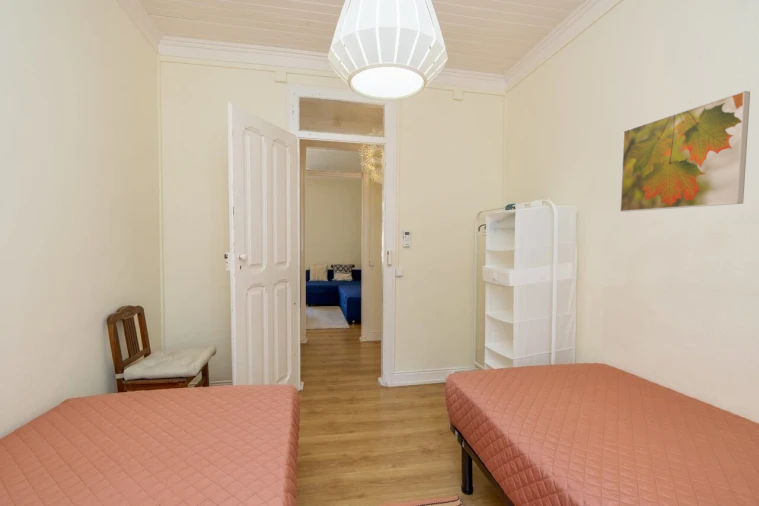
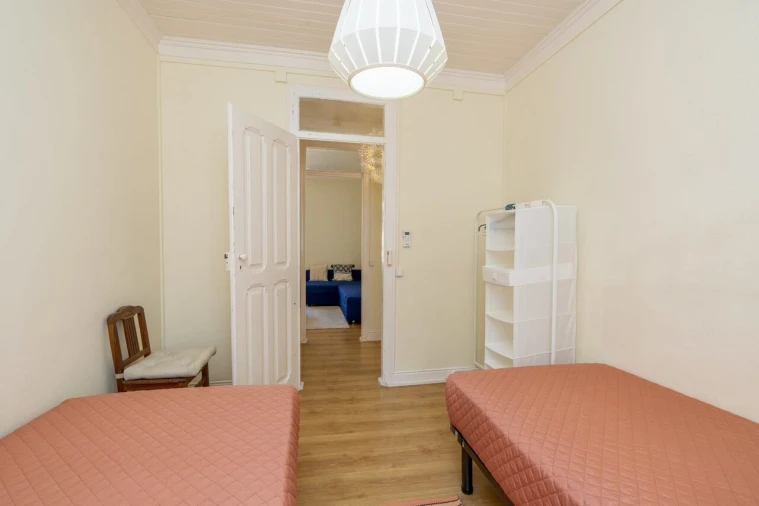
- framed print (674, 161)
